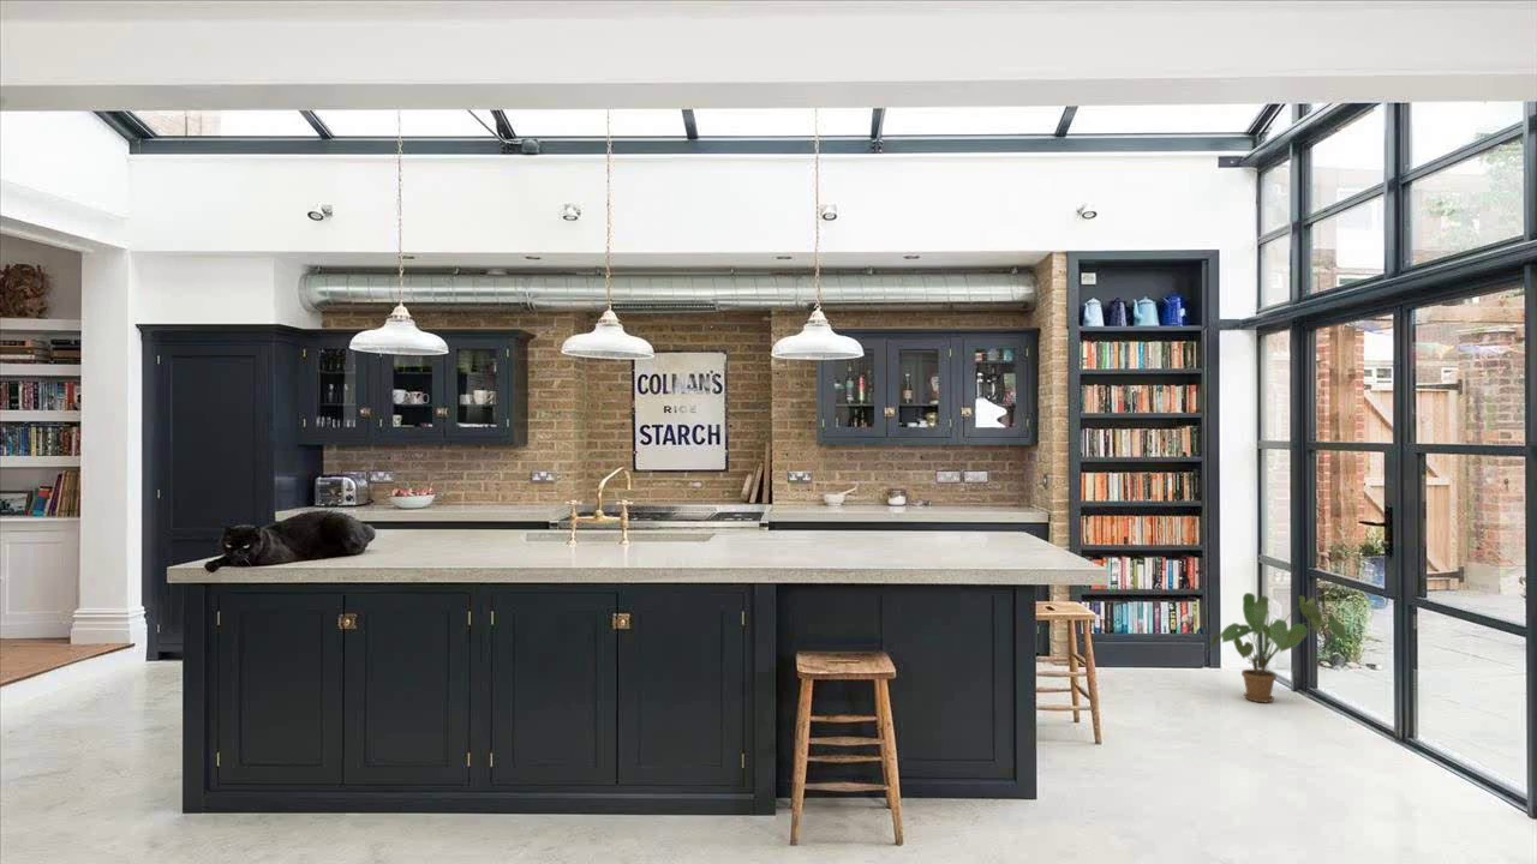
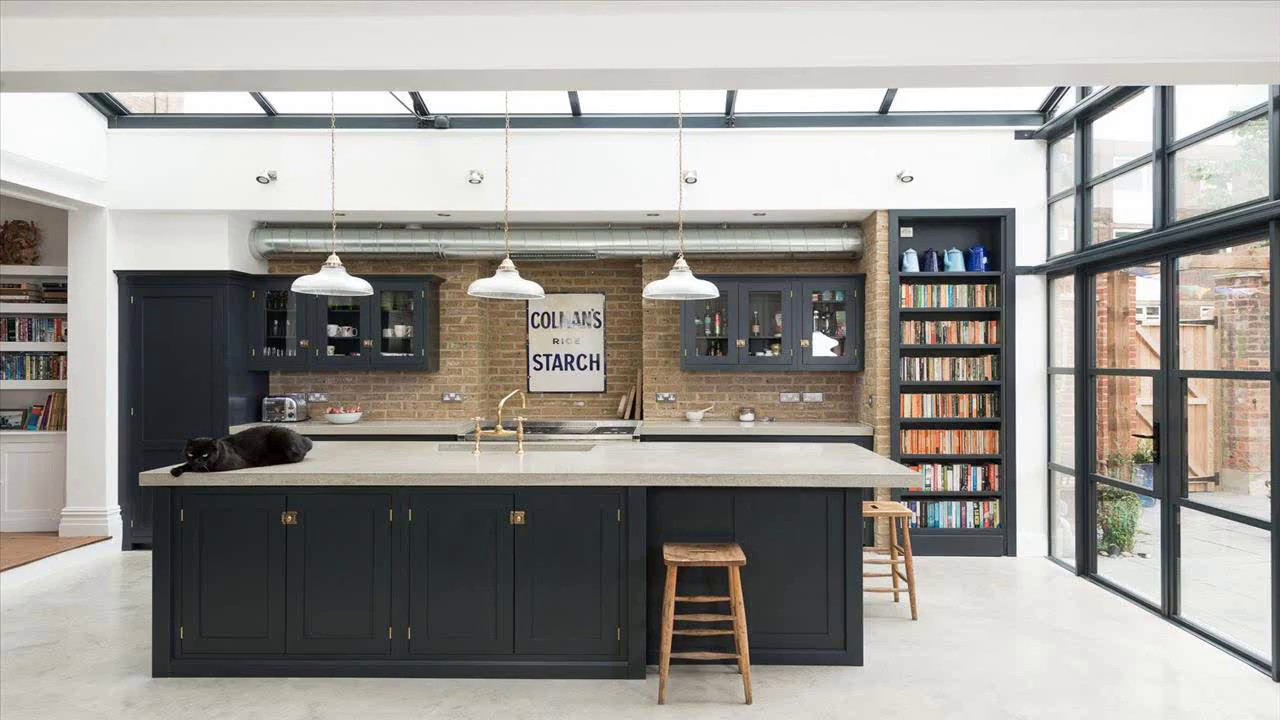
- house plant (1276, 648)
